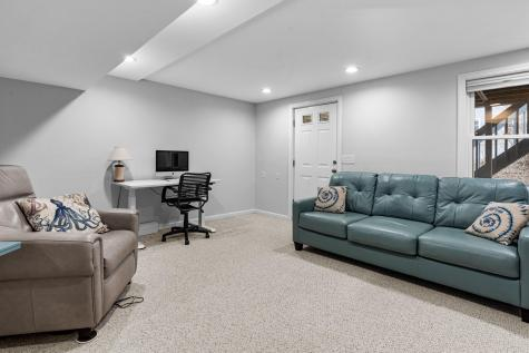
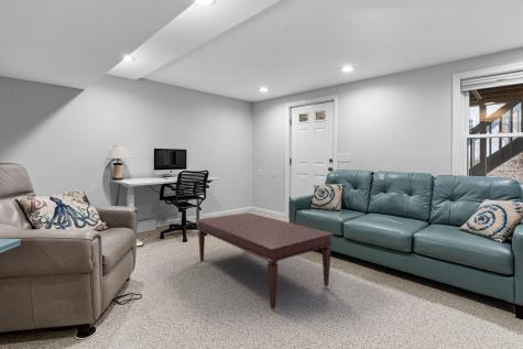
+ coffee table (257, 249)
